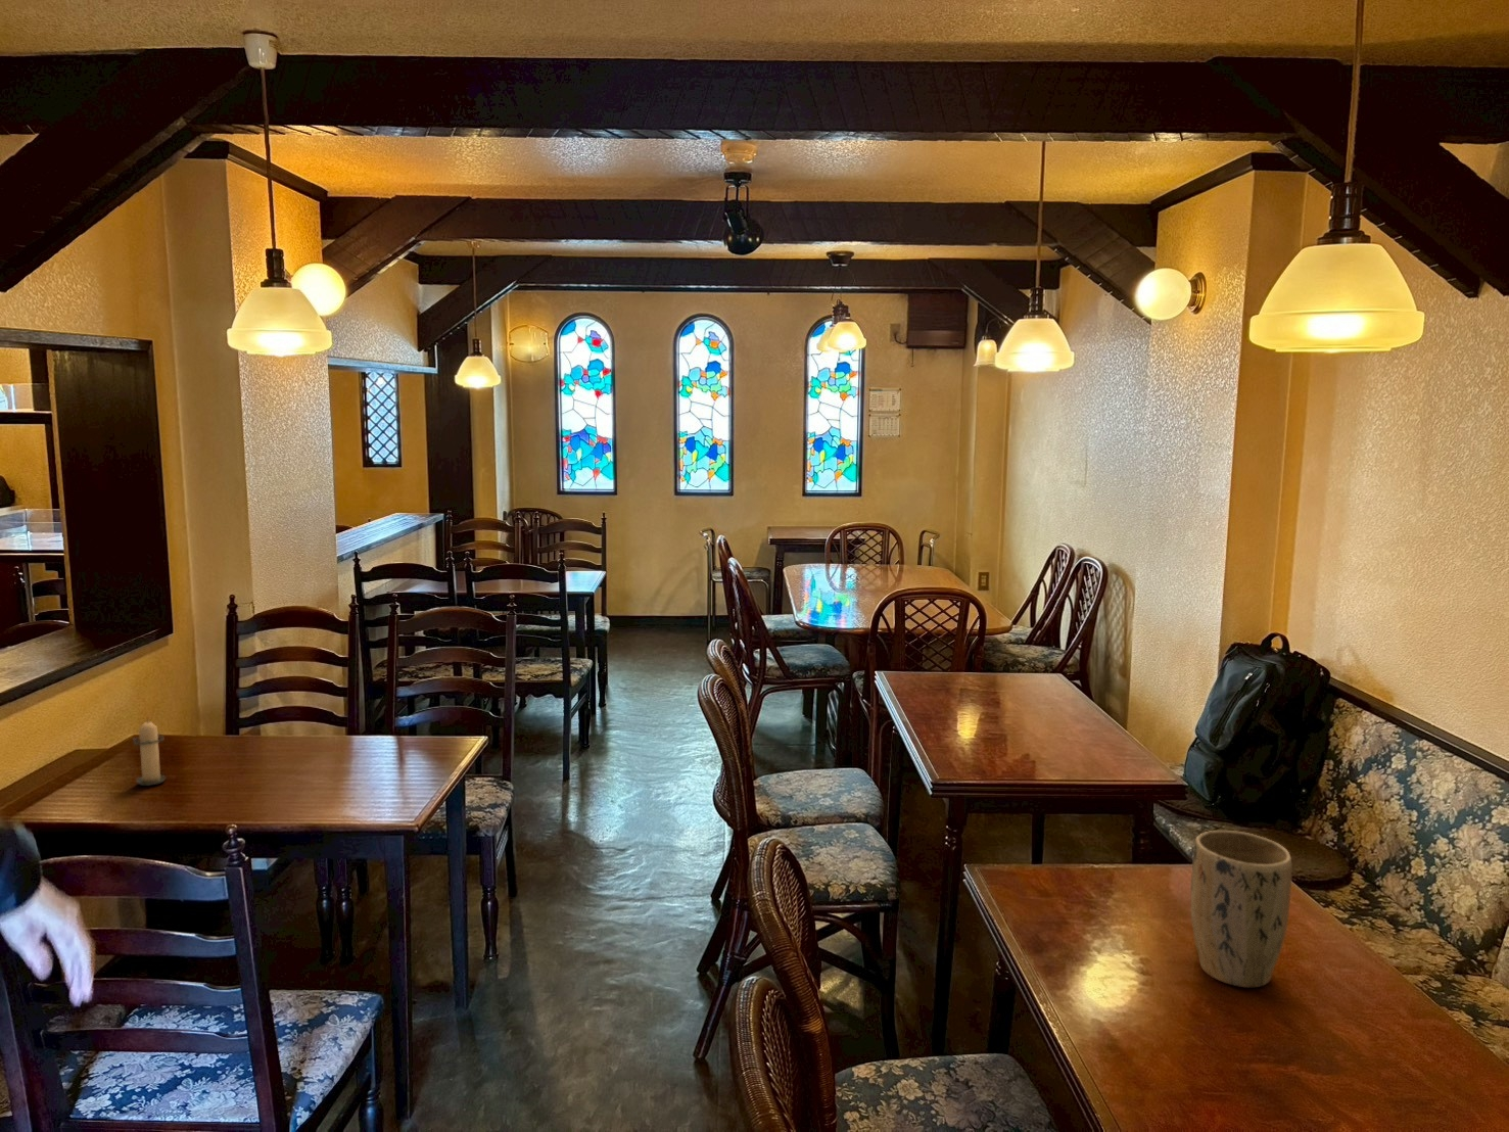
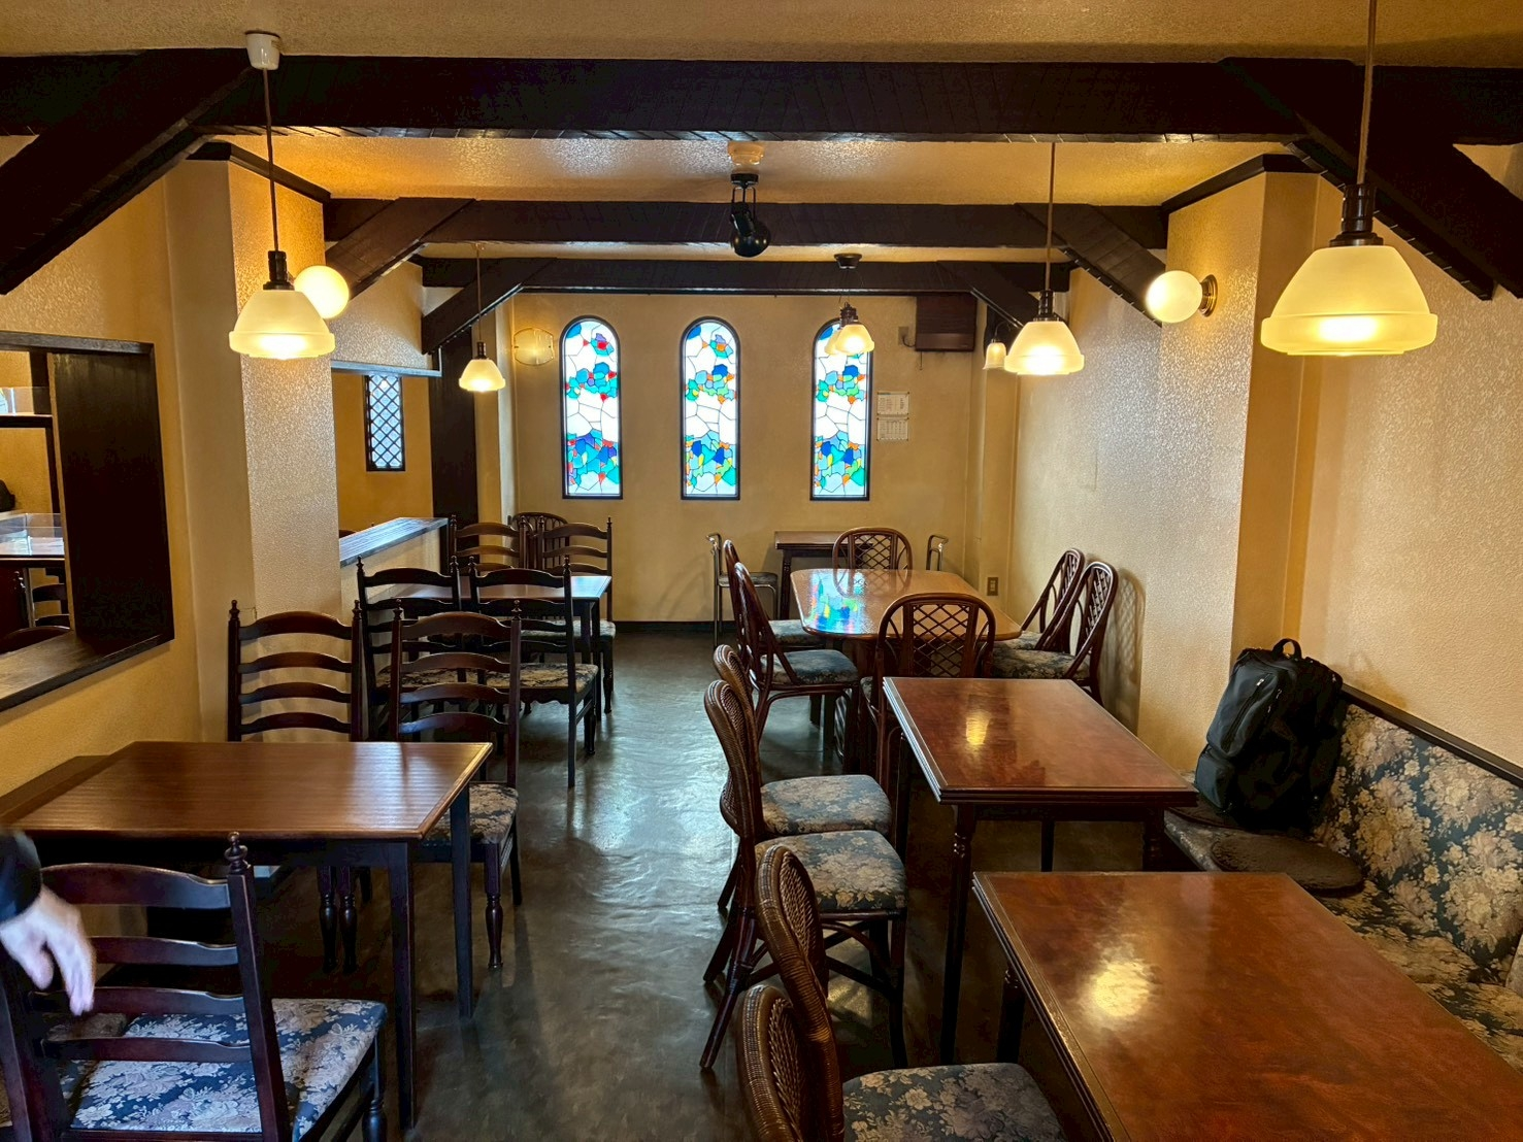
- candle (149, 750)
- plant pot (1238, 910)
